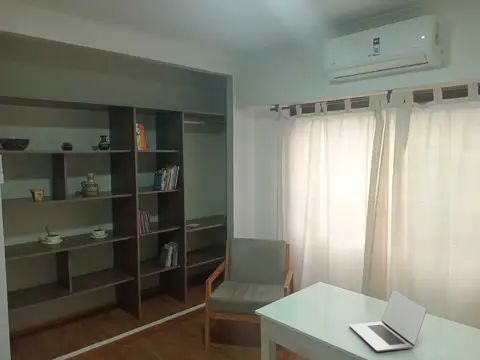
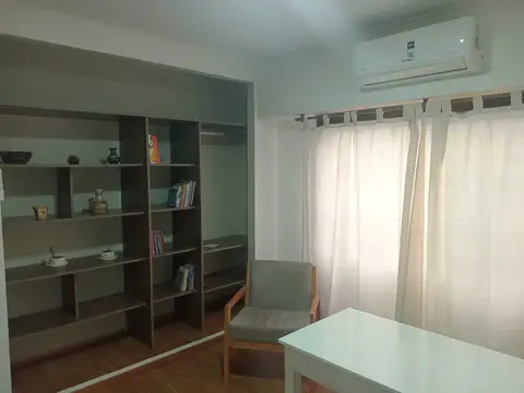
- laptop (385, 318)
